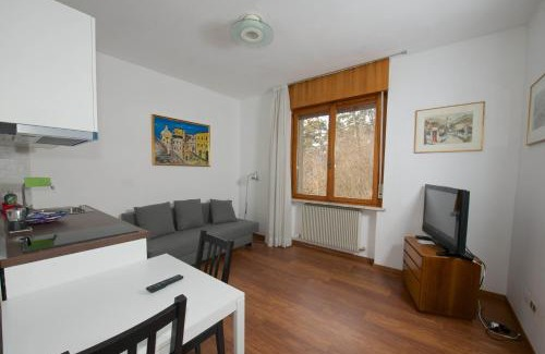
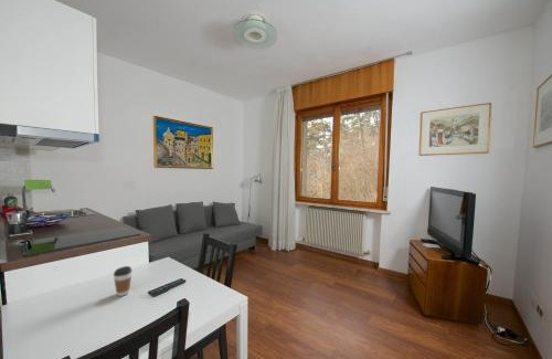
+ coffee cup (123, 281)
